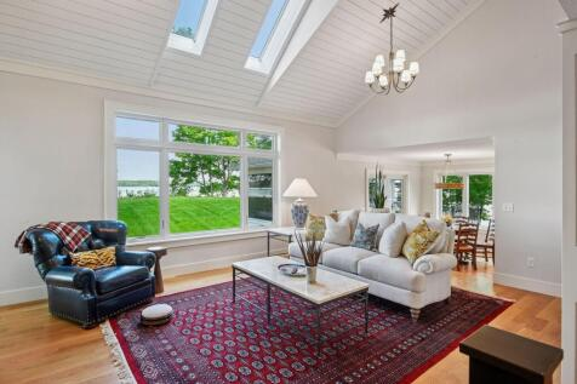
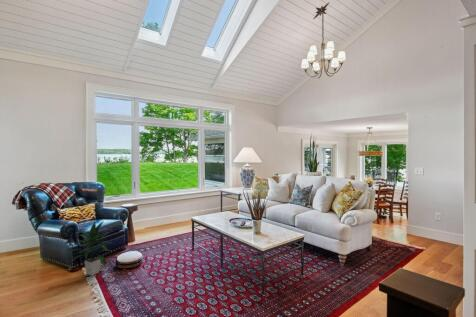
+ indoor plant (92, 248)
